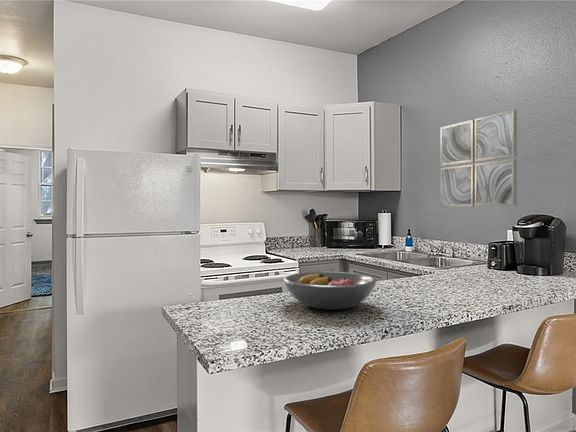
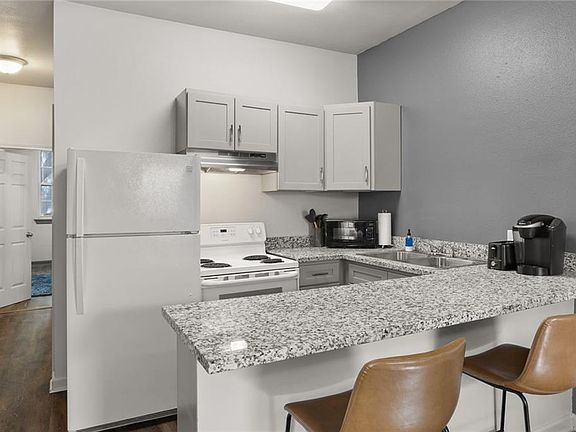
- wall art (475, 164)
- fruit bowl (329, 288)
